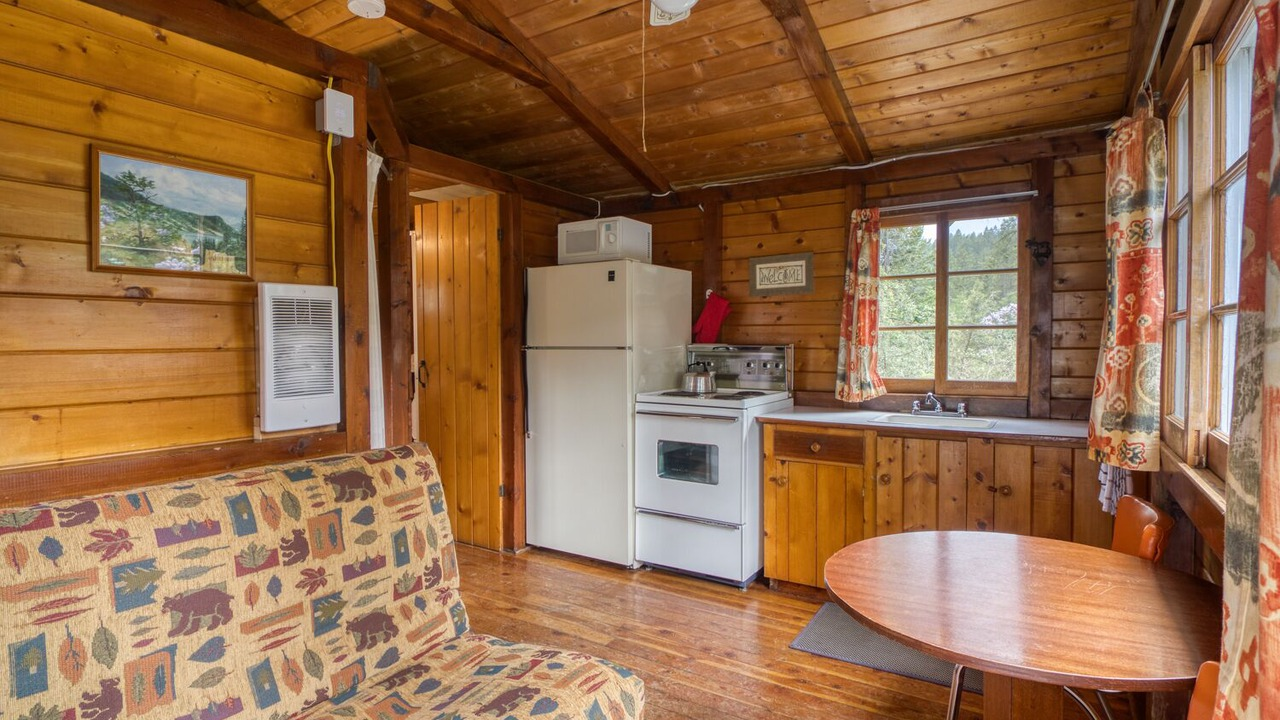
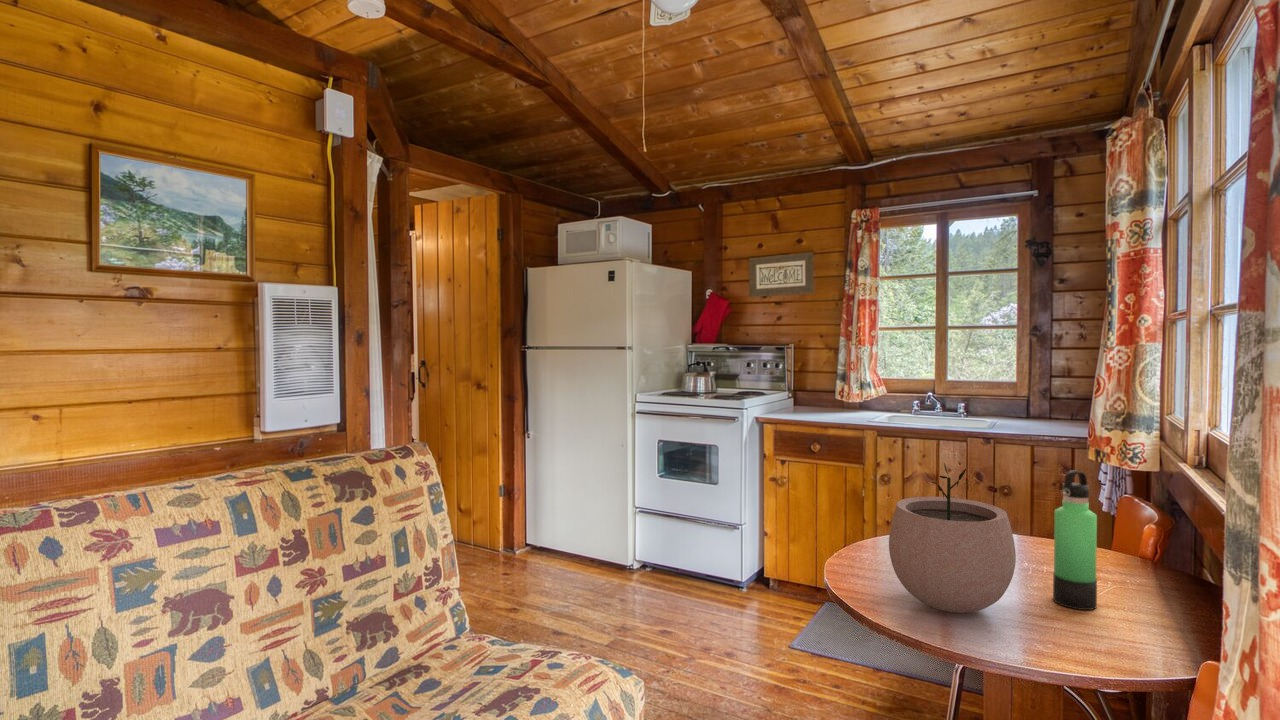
+ plant pot (949, 535)
+ thermos bottle (1075, 536)
